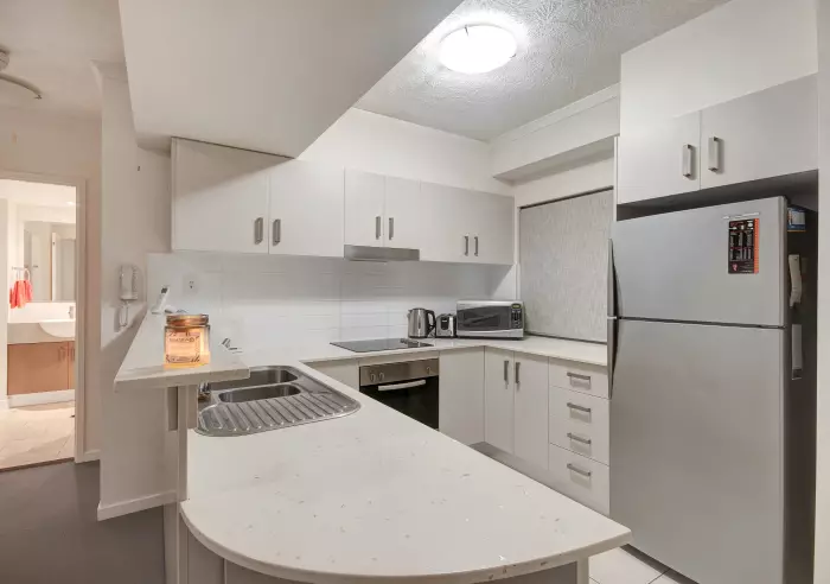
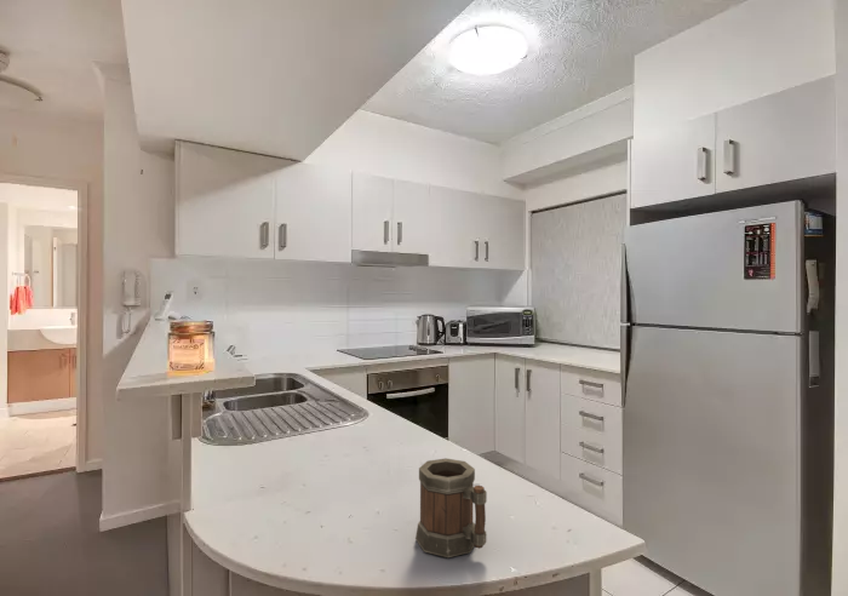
+ mug (452, 506)
